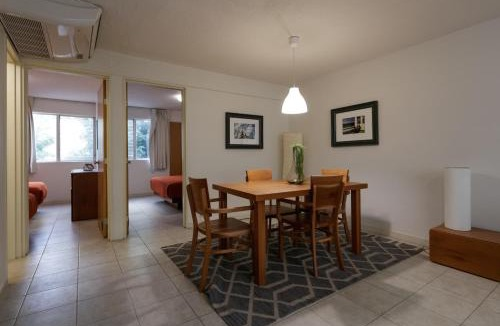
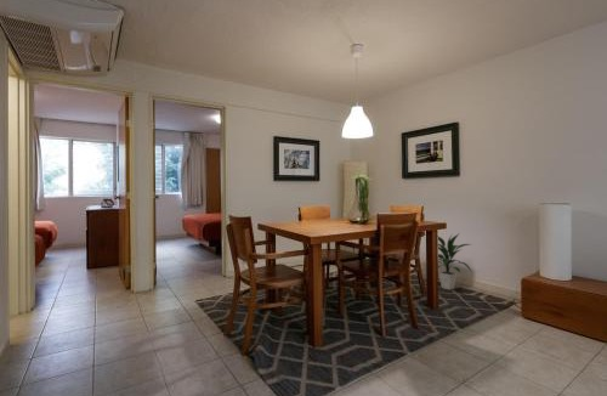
+ indoor plant (446, 259)
